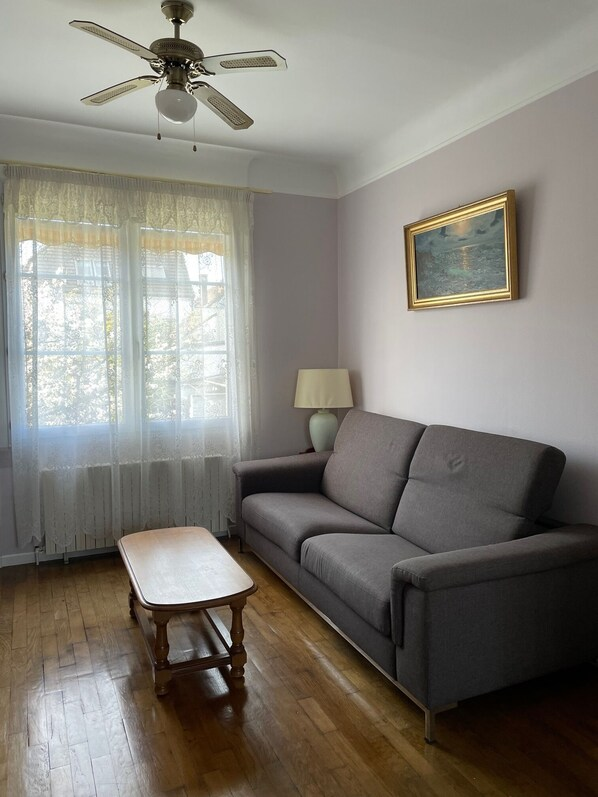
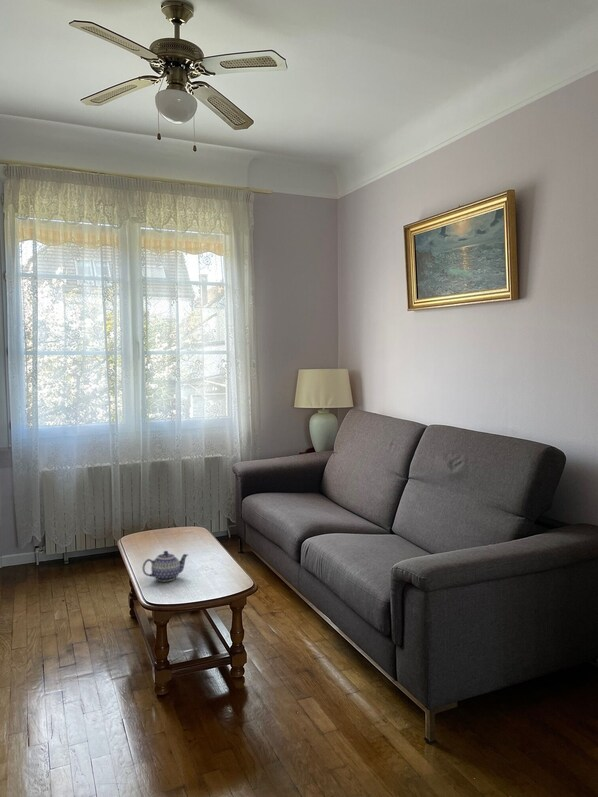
+ teapot (166, 564)
